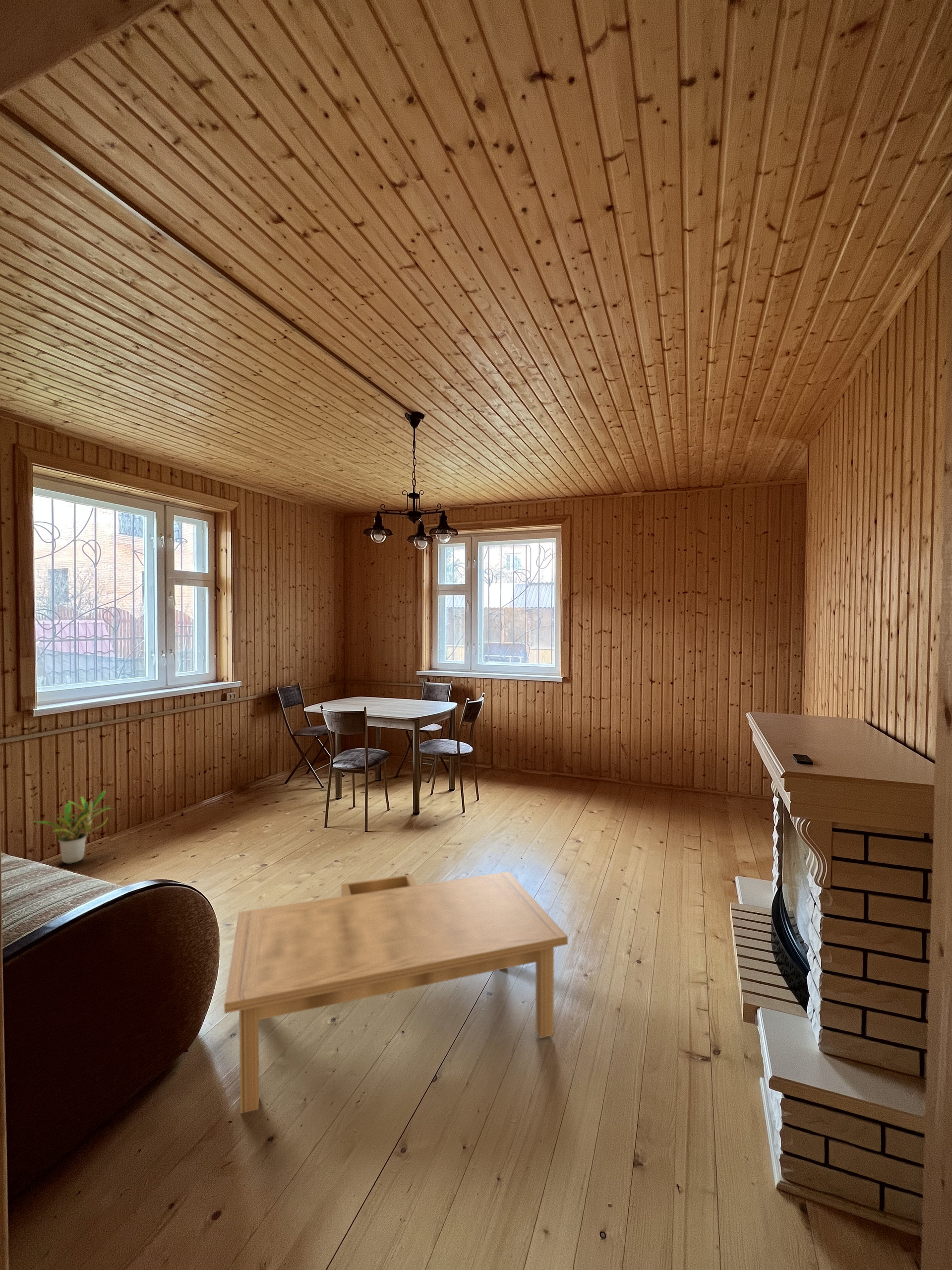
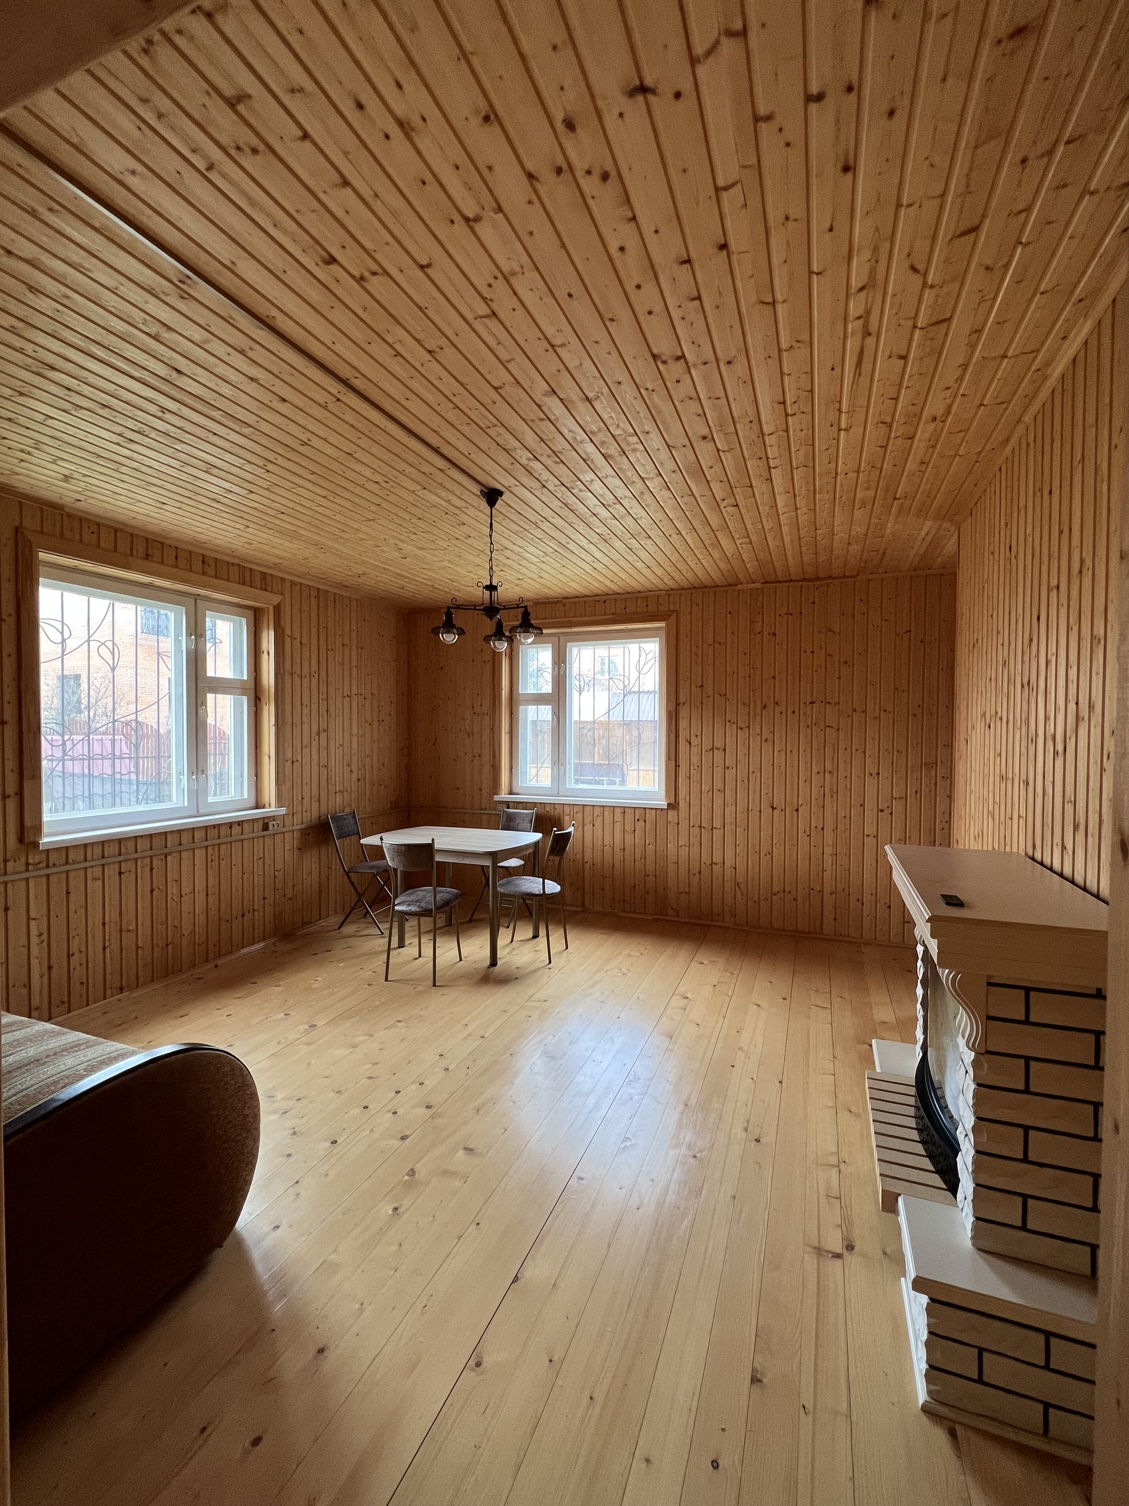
- potted plant (80, 827)
- coffee table (397, 973)
